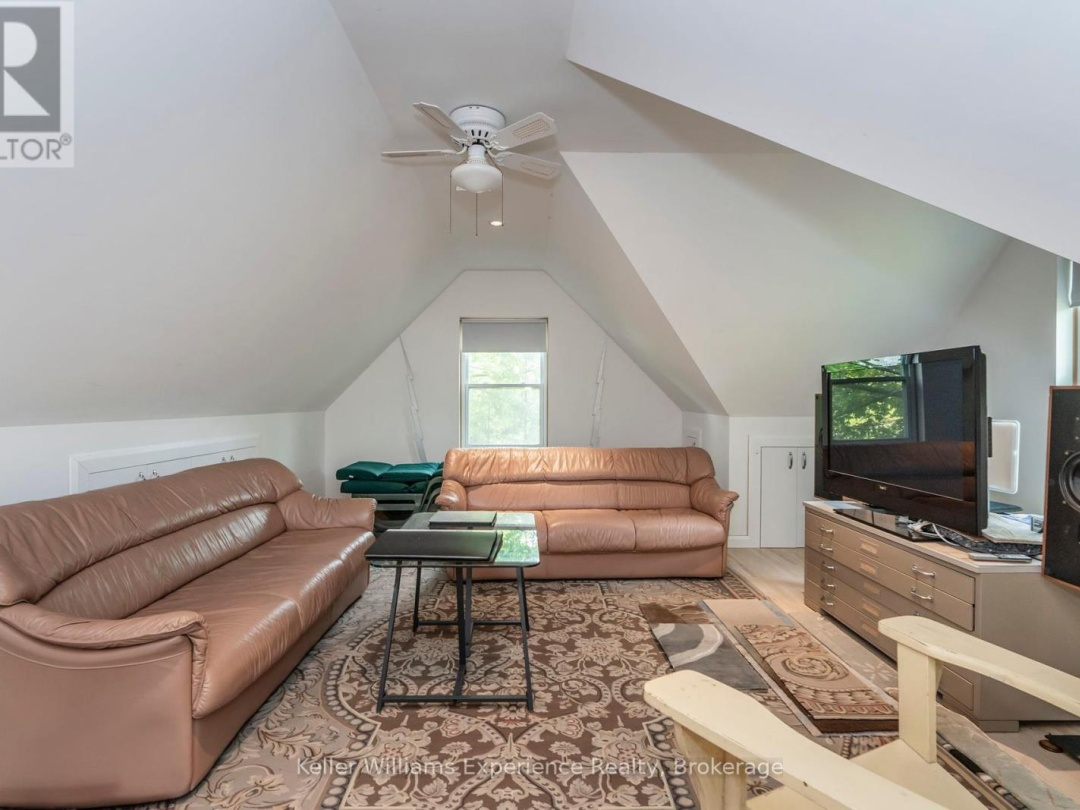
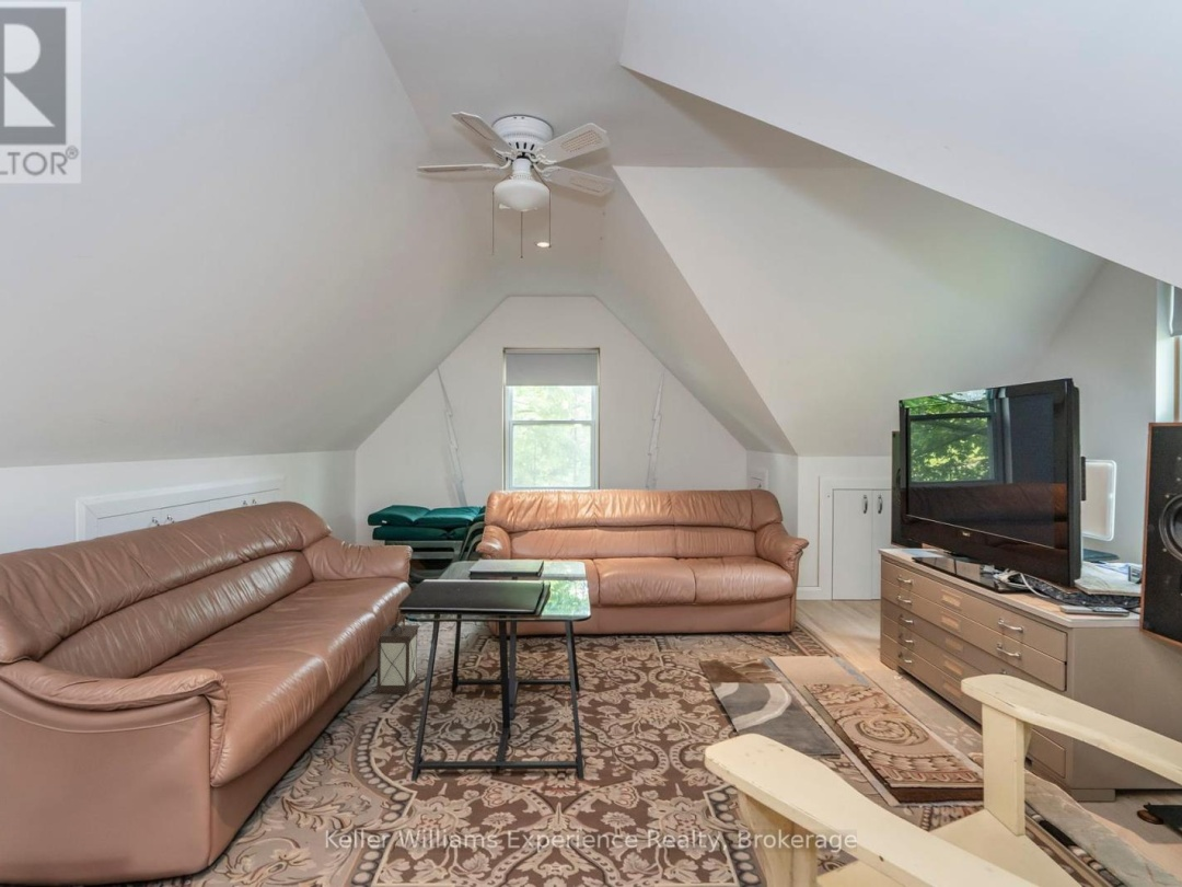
+ lantern (397, 643)
